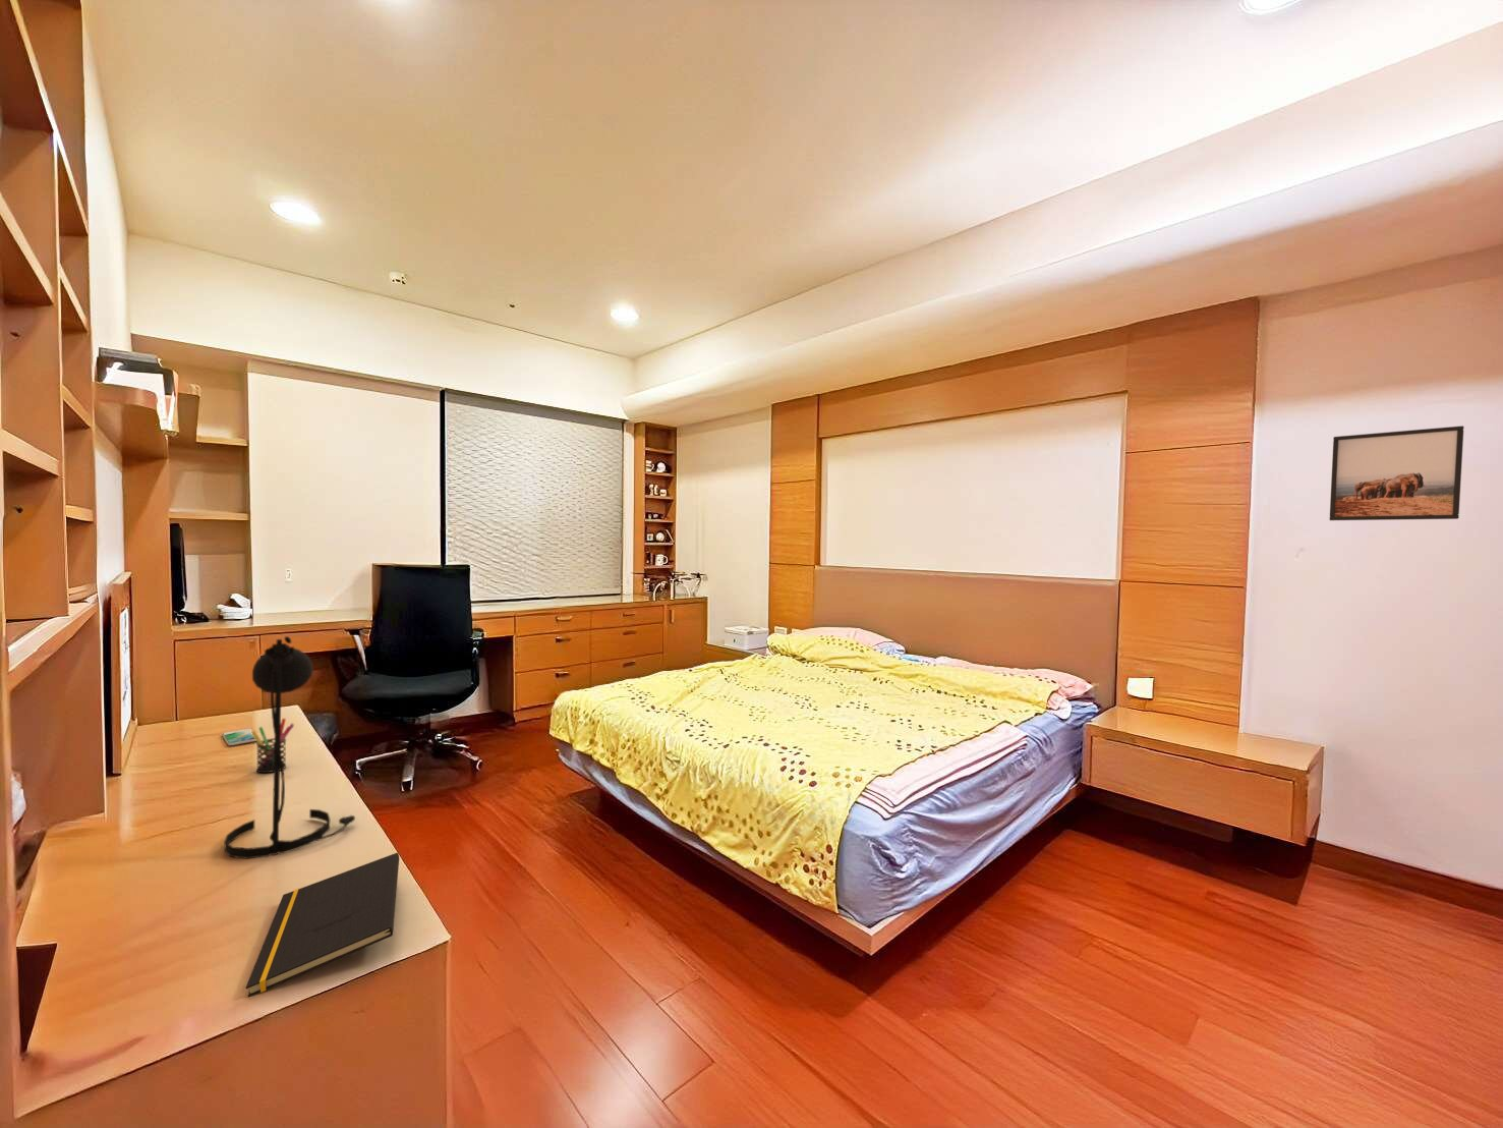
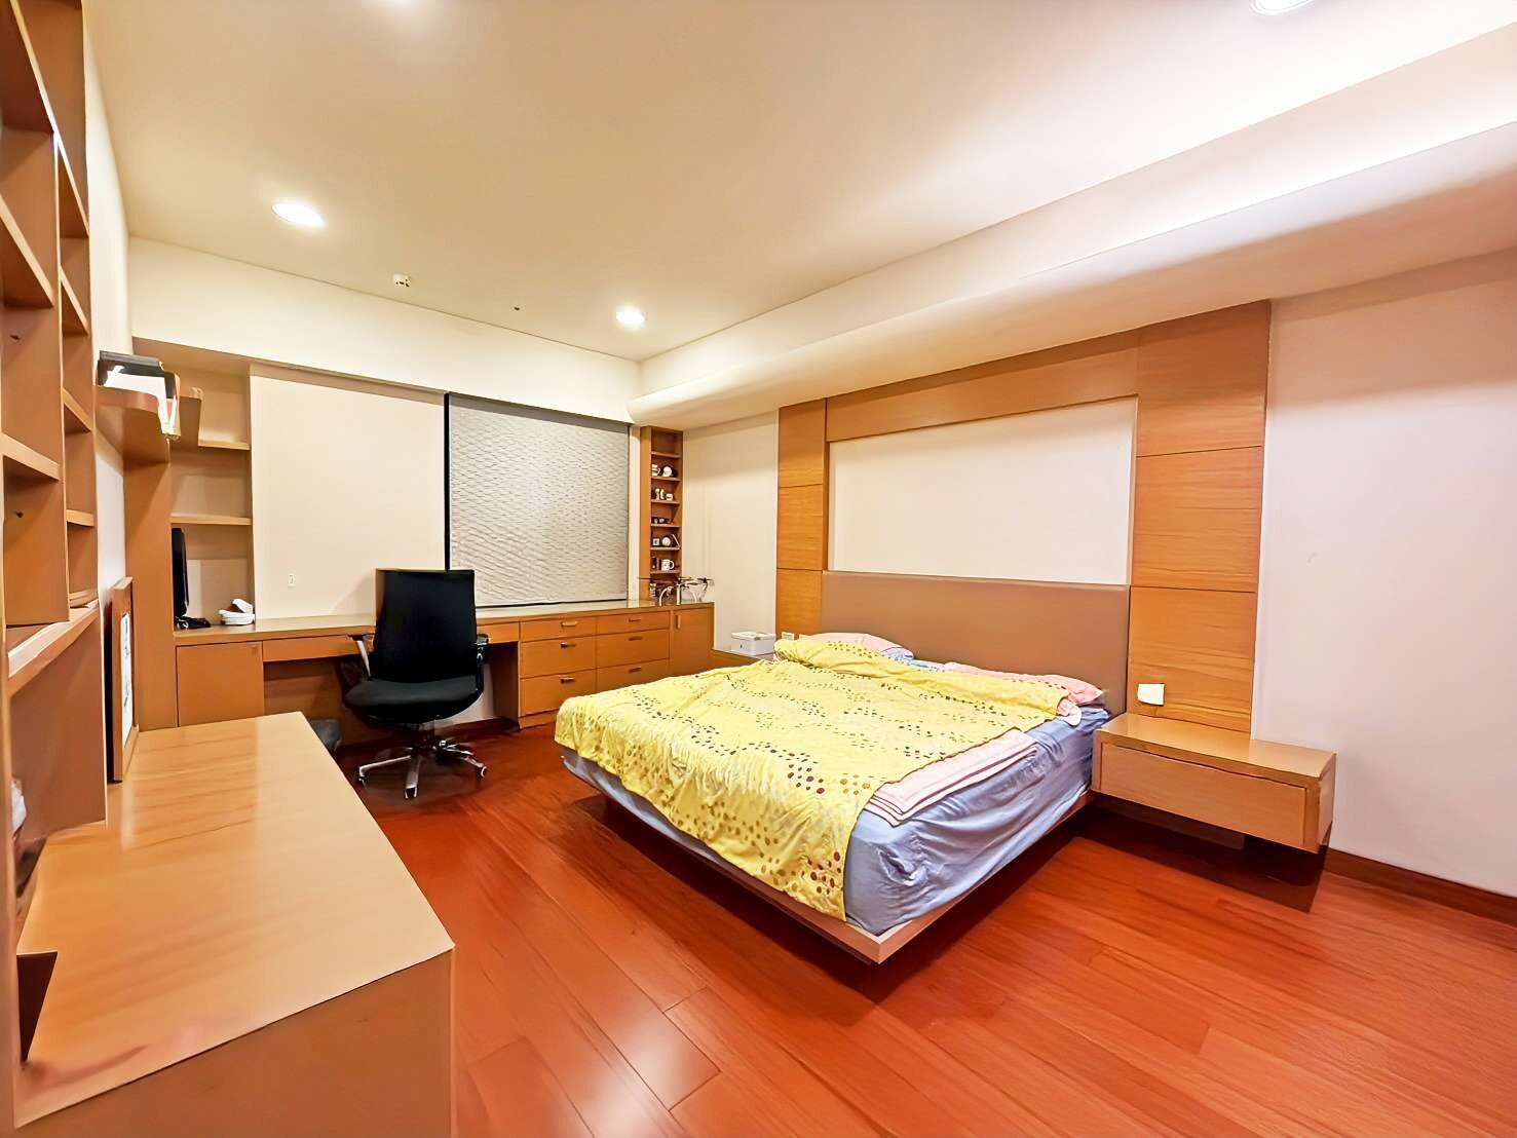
- notepad (334, 914)
- desk lamp (280, 735)
- smartphone (240, 736)
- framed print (1392, 475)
- pen holder (271, 744)
